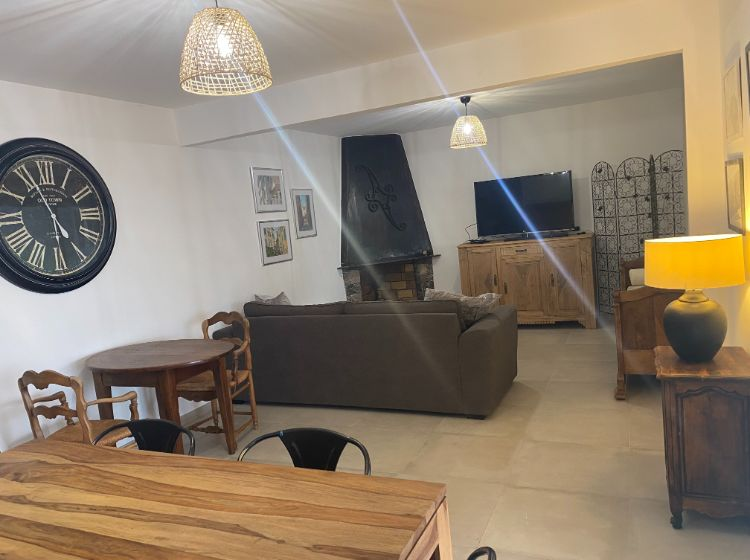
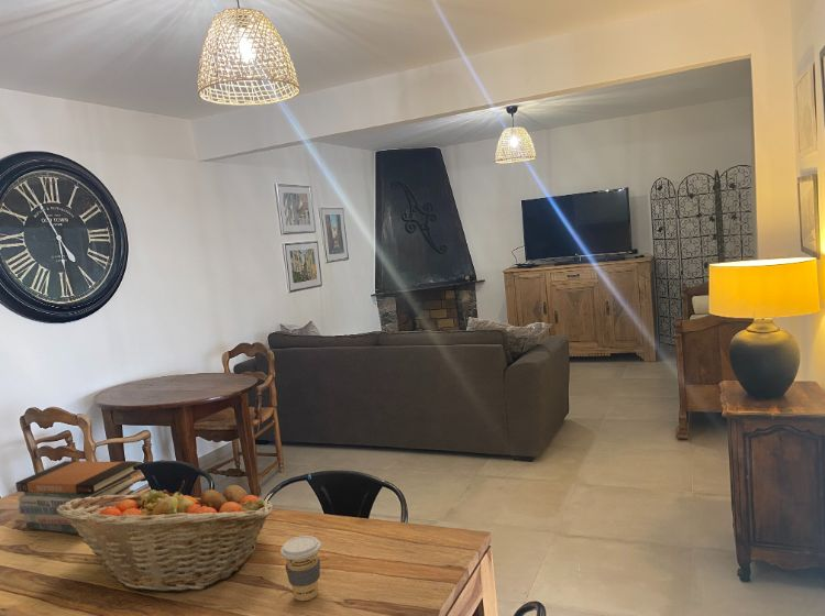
+ coffee cup (302, 569)
+ book stack (79, 495)
+ fruit basket (170, 522)
